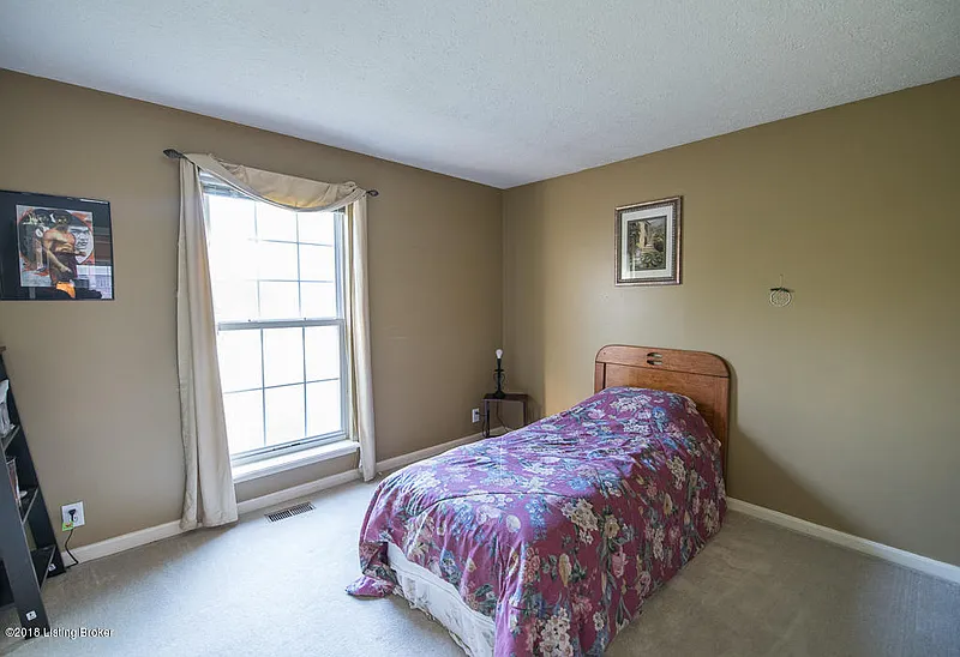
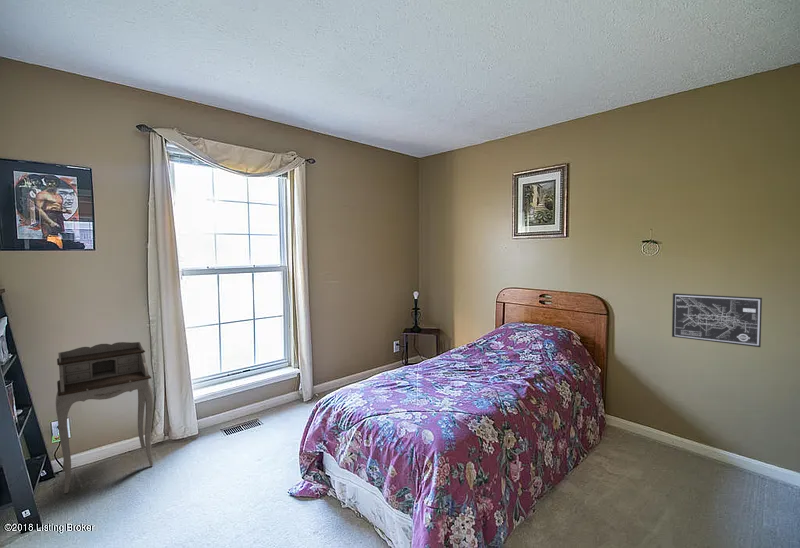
+ desk (106, 398)
+ wall art (714, 318)
